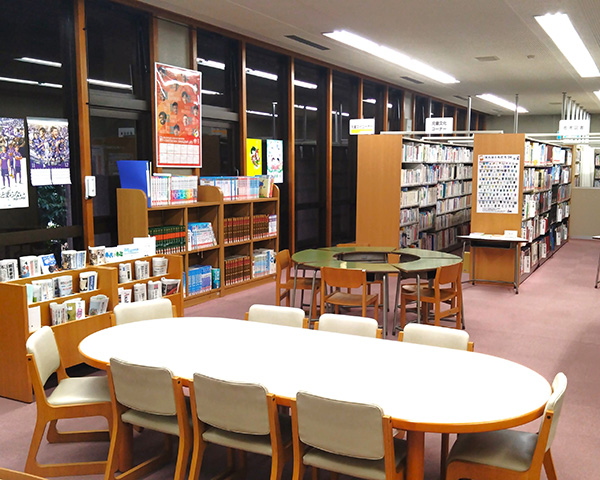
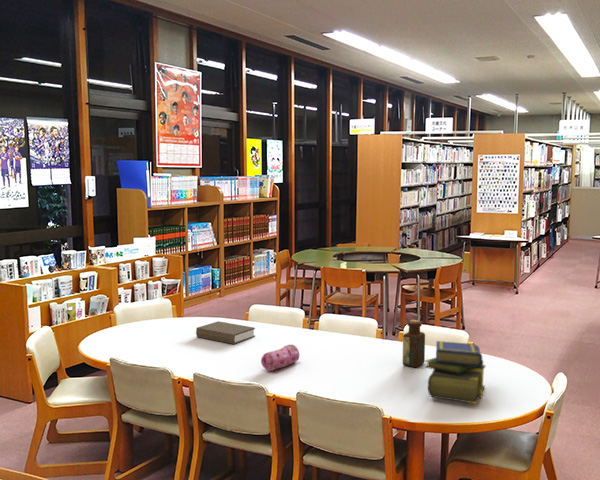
+ book (225, 332)
+ pencil case (280, 357)
+ bottle (413, 342)
+ stack of books (456, 368)
